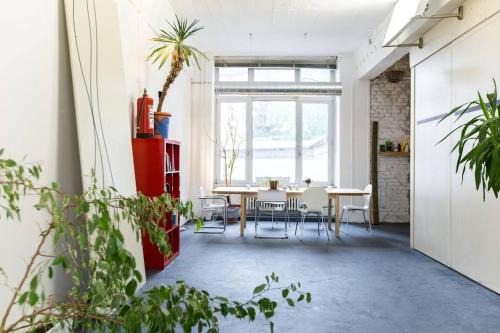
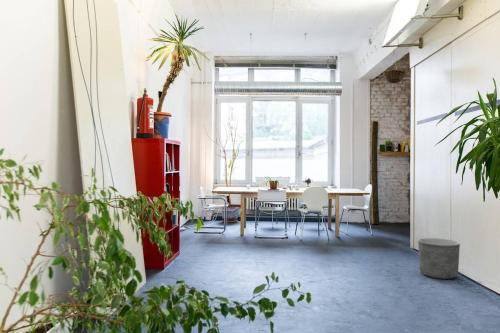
+ planter (438, 258)
